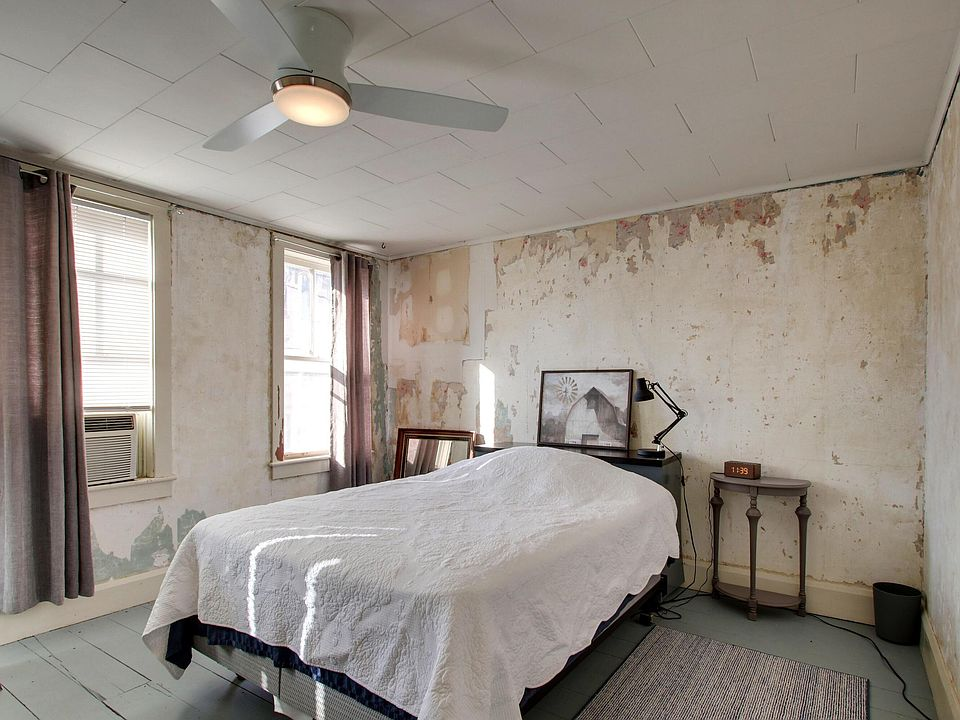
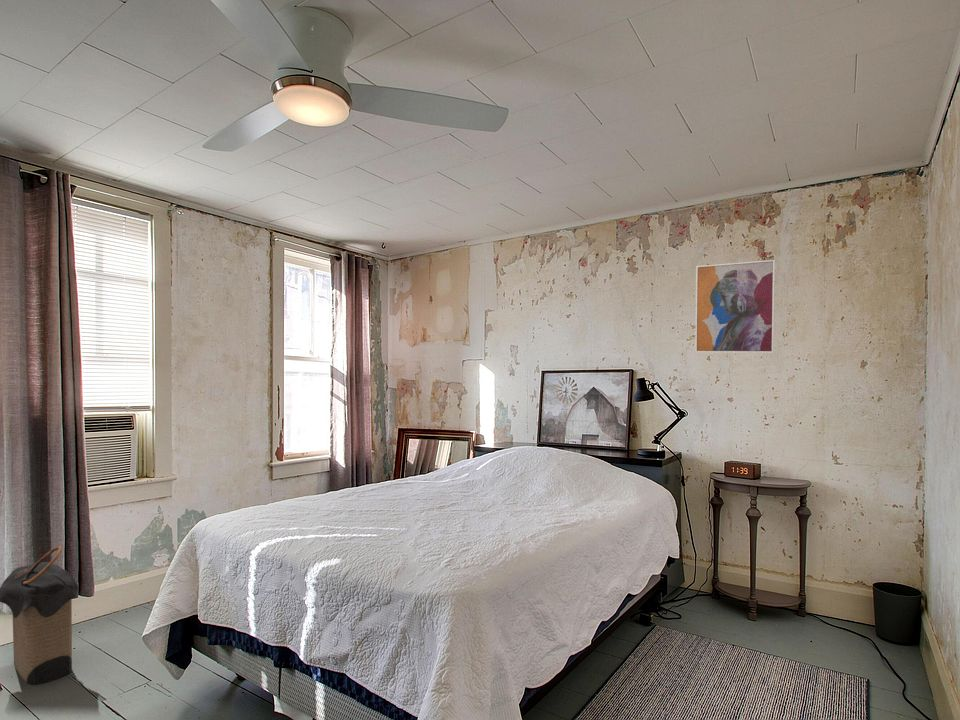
+ laundry hamper (37, 607)
+ wall art (733, 307)
